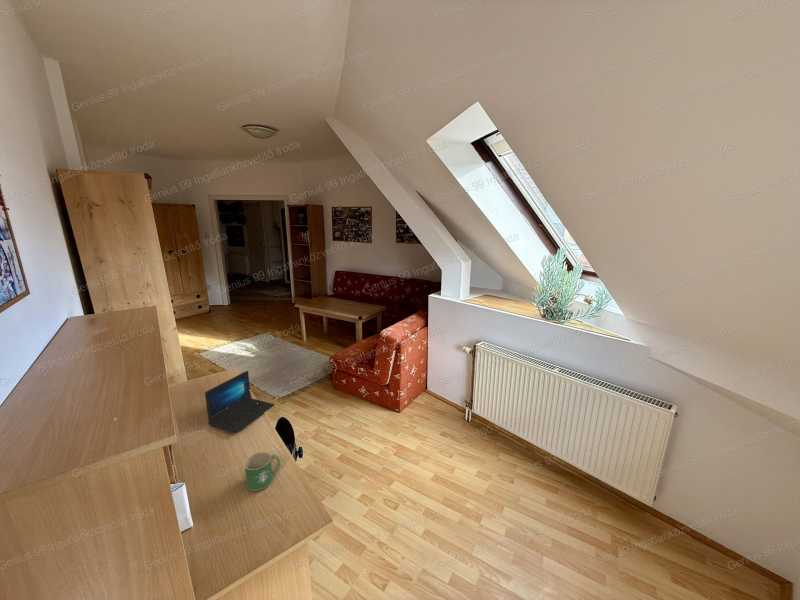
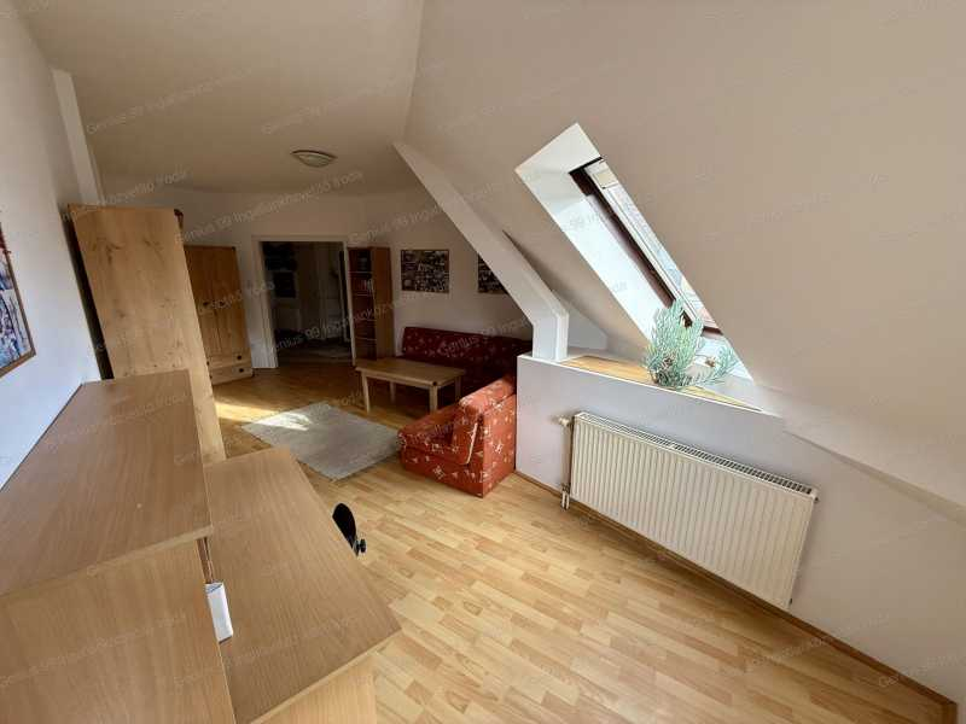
- mug (263, 468)
- laptop (241, 399)
